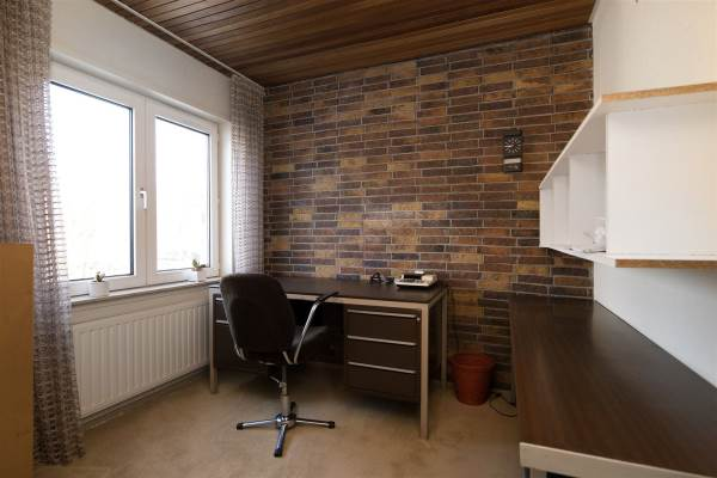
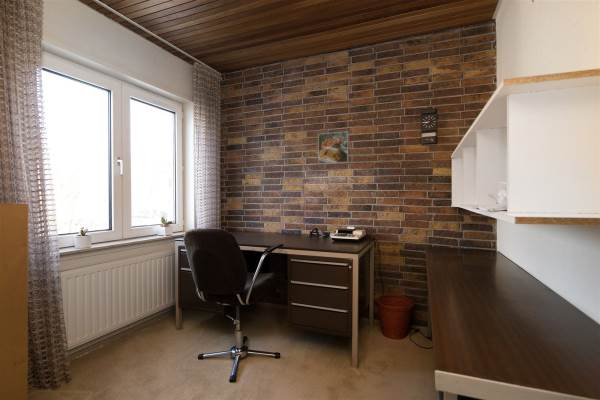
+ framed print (333, 148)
